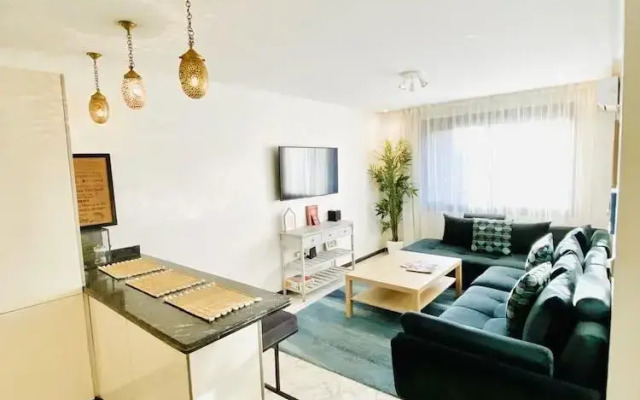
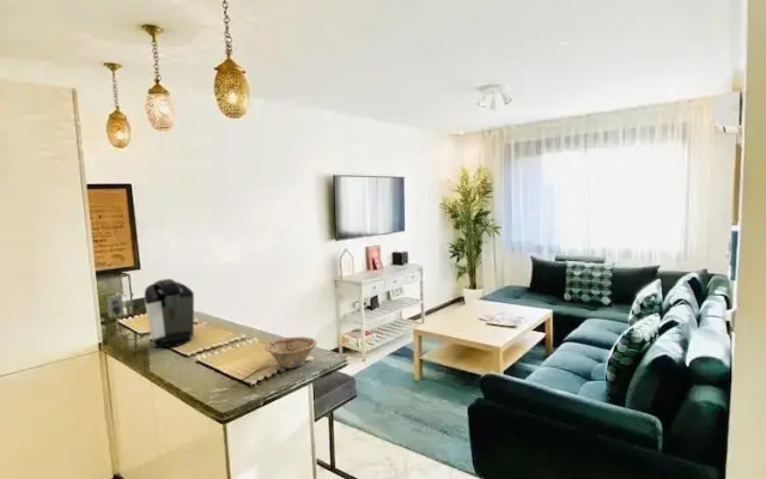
+ dish (292, 353)
+ coffee maker (156, 313)
